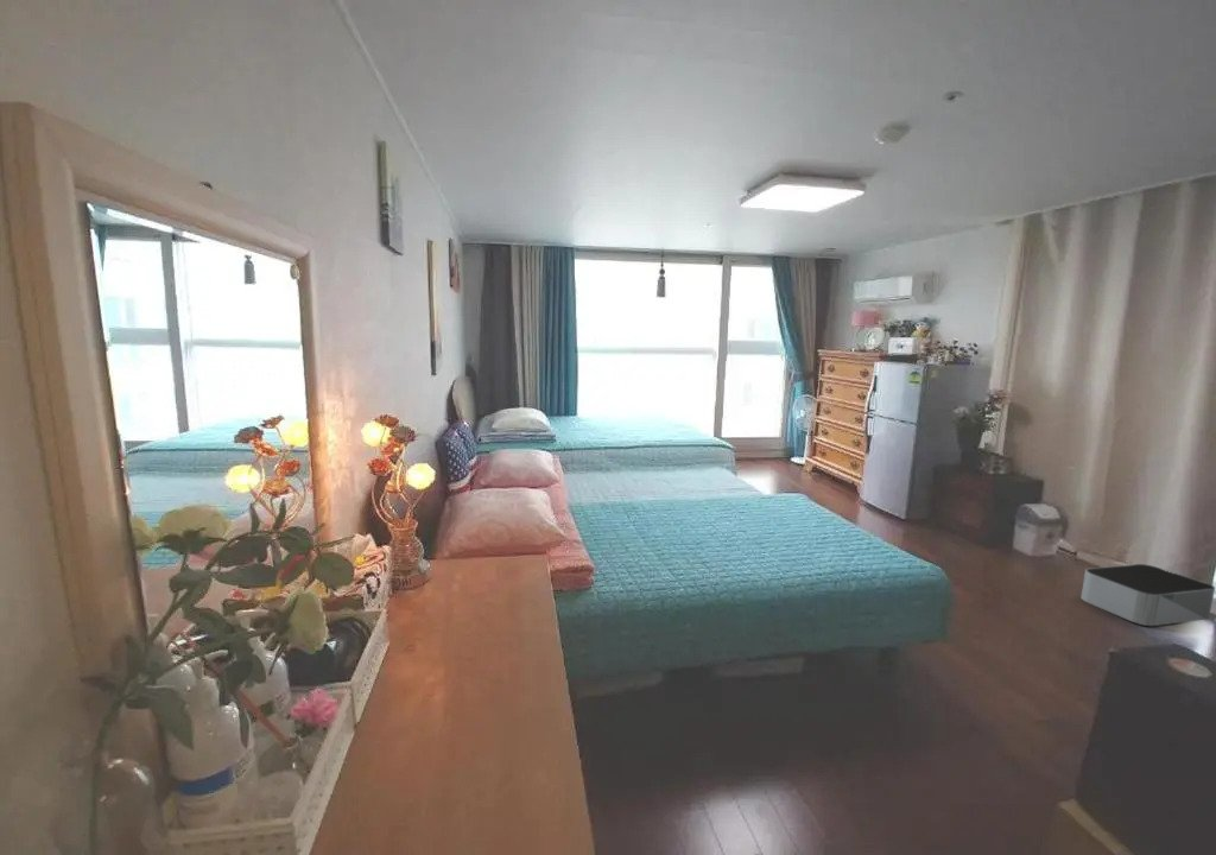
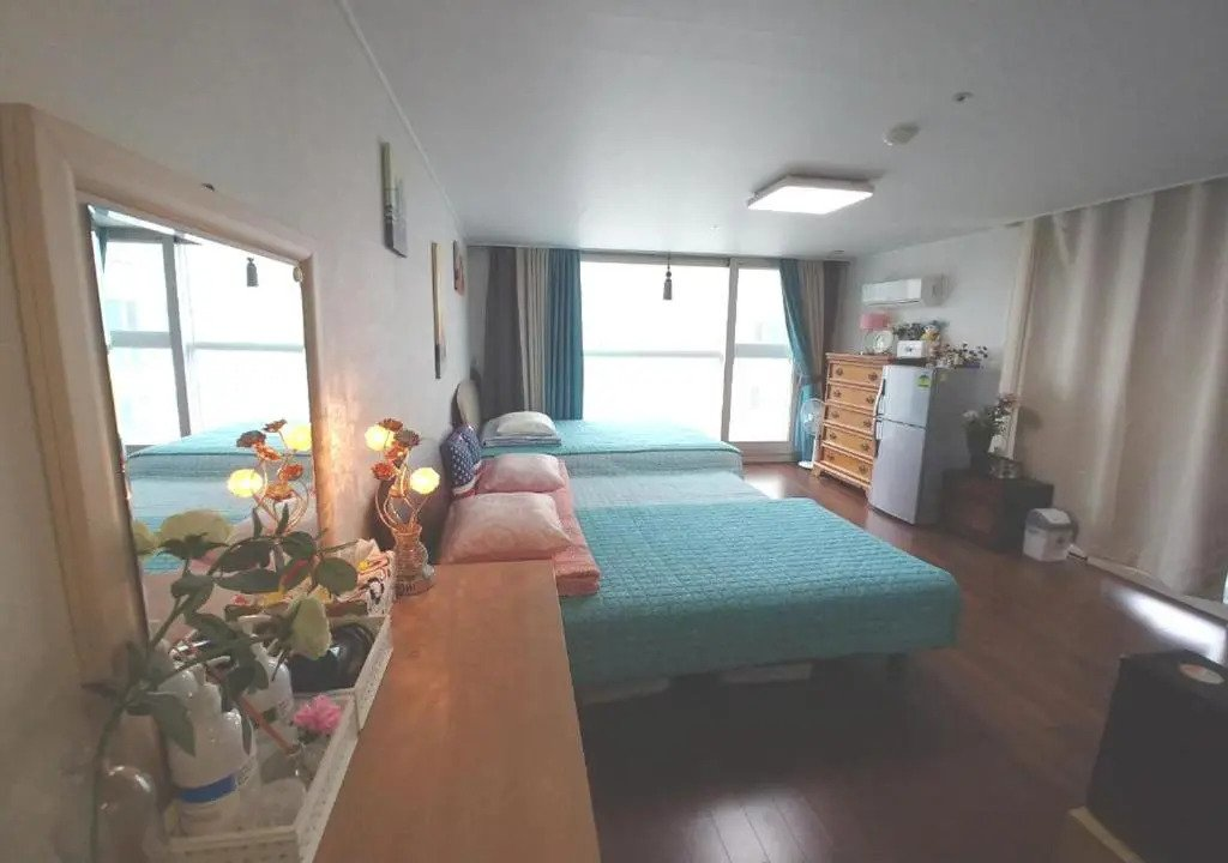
- storage bin (1145, 593)
